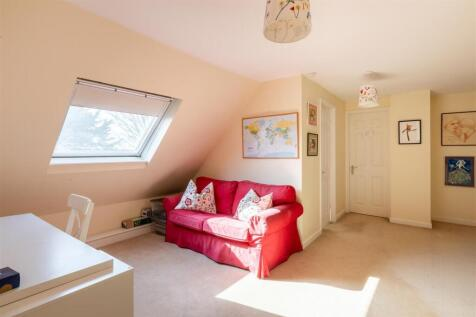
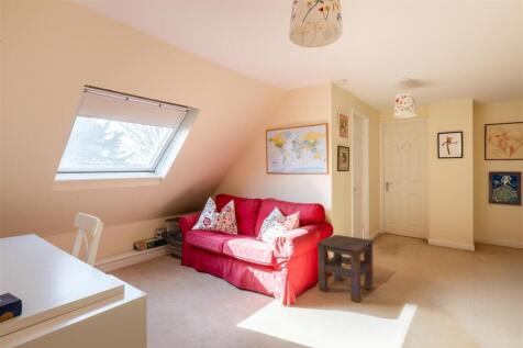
+ side table (345, 263)
